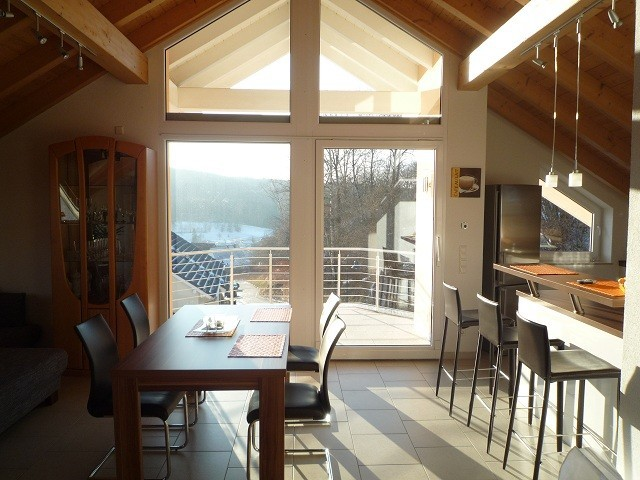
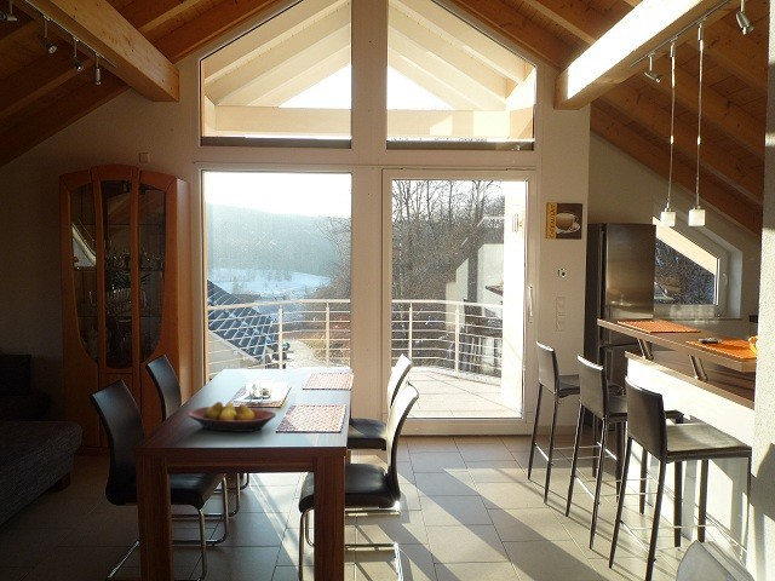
+ fruit bowl (231, 414)
